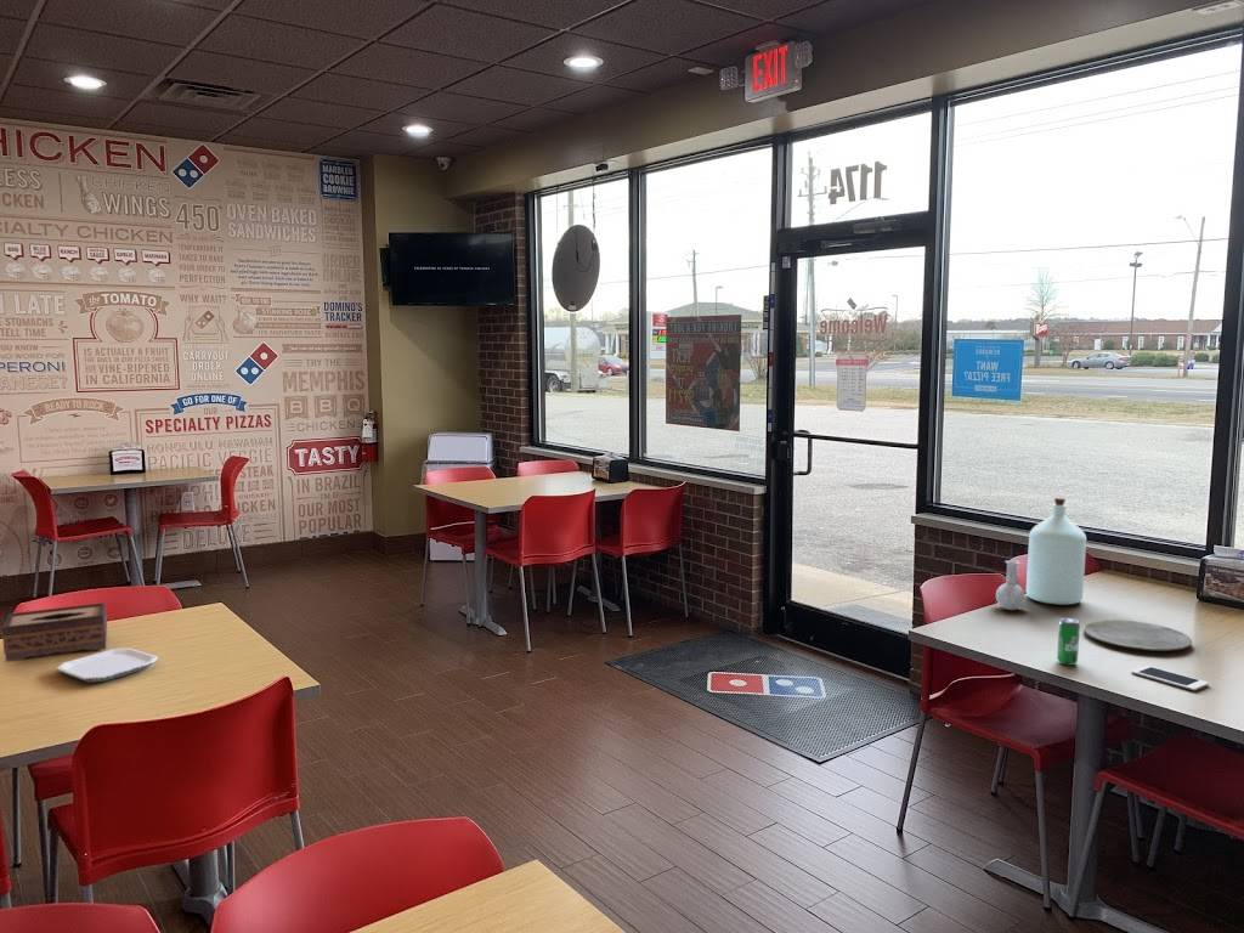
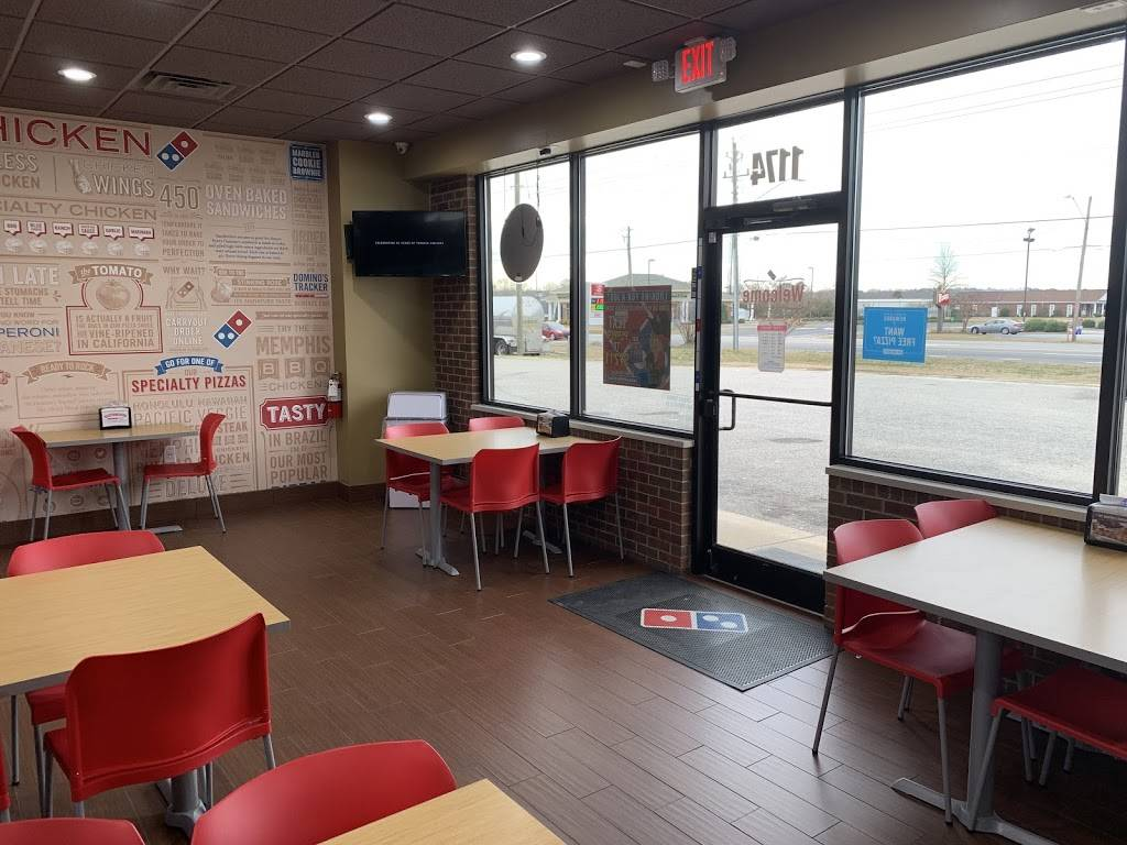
- bottle (1039, 552)
- tissue box (57, 631)
- plate (108, 666)
- beverage can (1068, 641)
- plate (1136, 635)
- cell phone (1169, 677)
